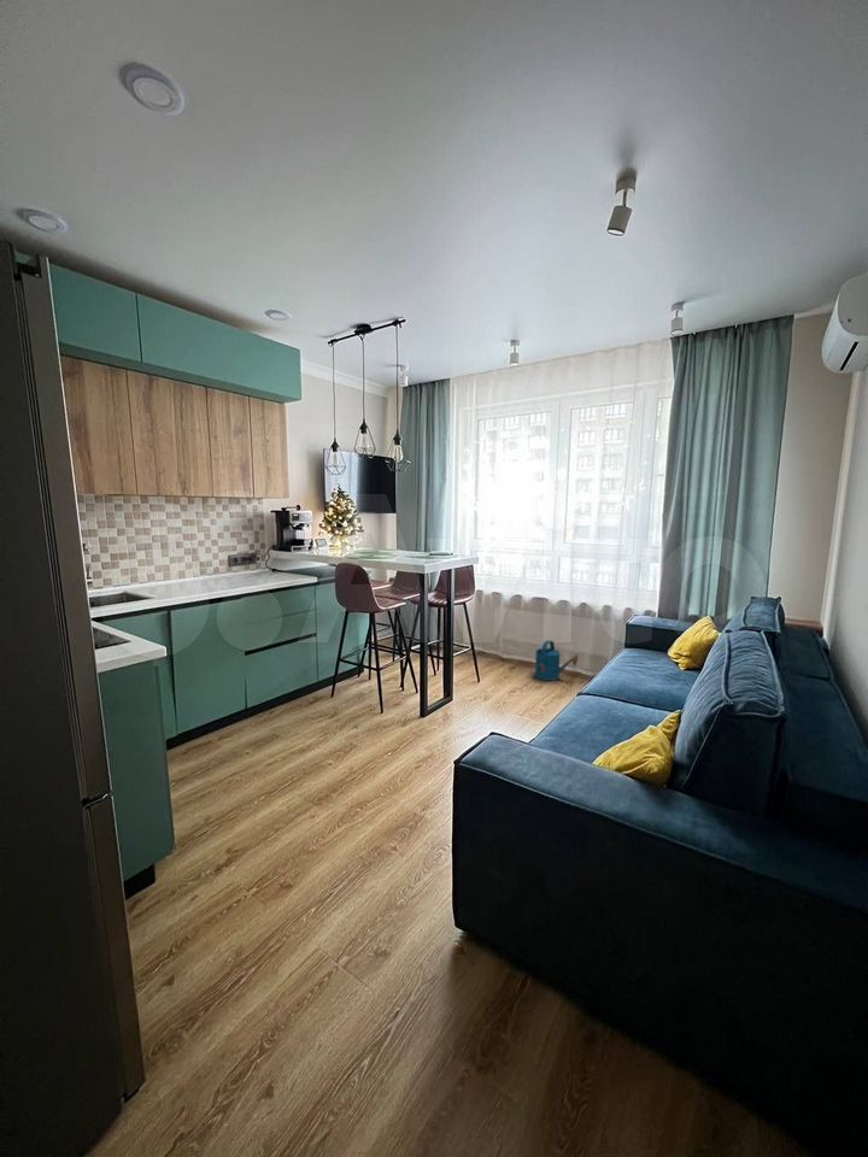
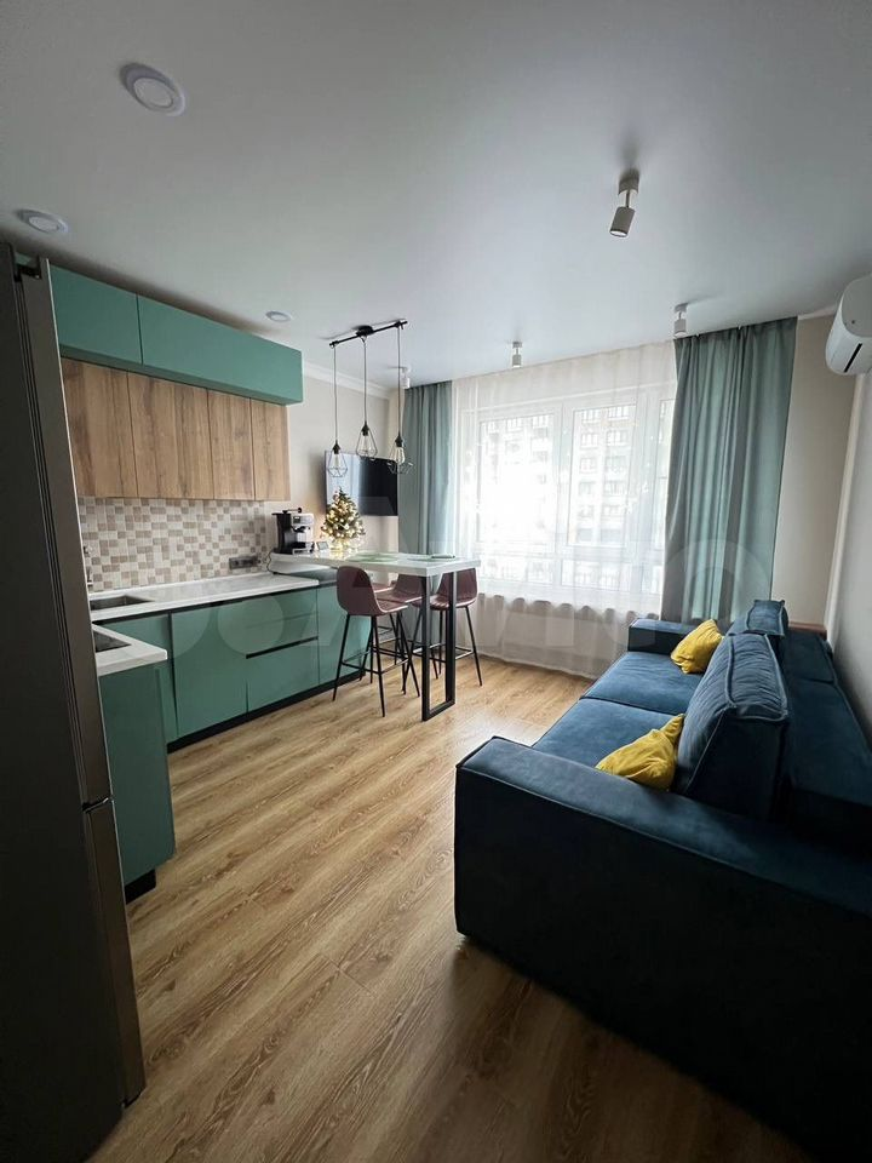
- watering can (556, 660)
